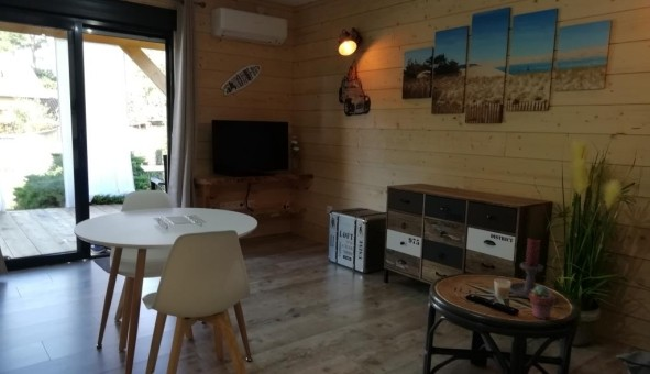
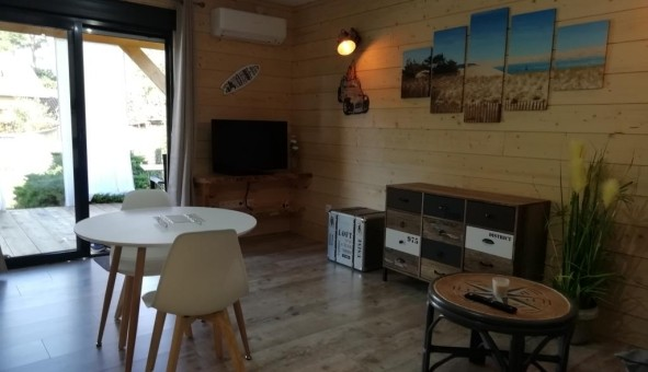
- potted succulent (541, 300)
- candle holder (533, 267)
